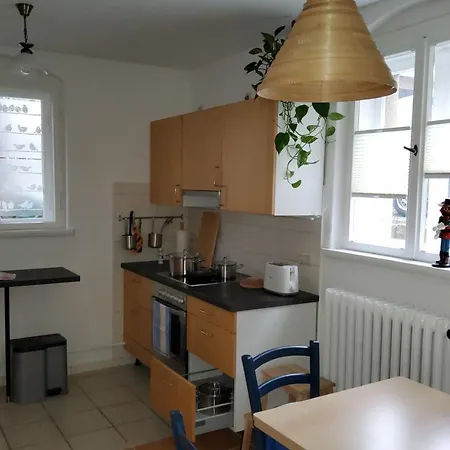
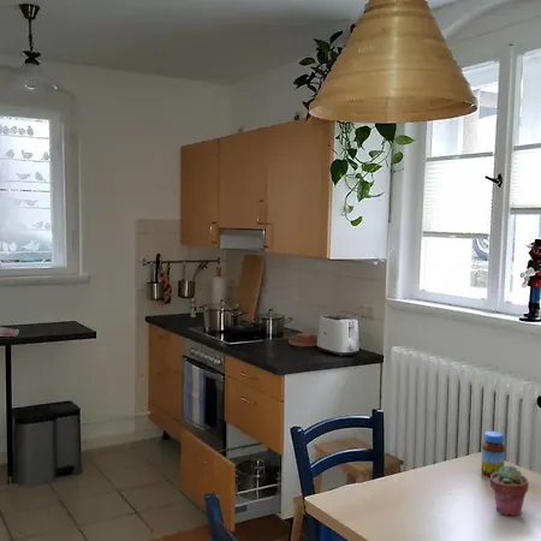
+ jar (493, 453)
+ potted succulent (509, 487)
